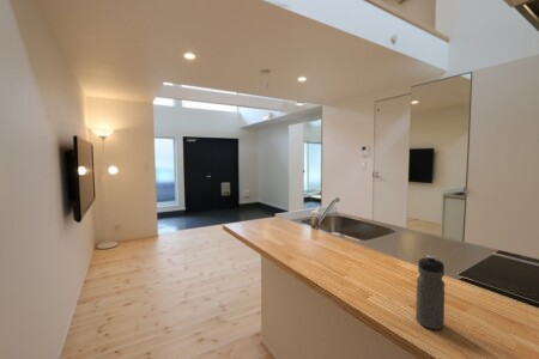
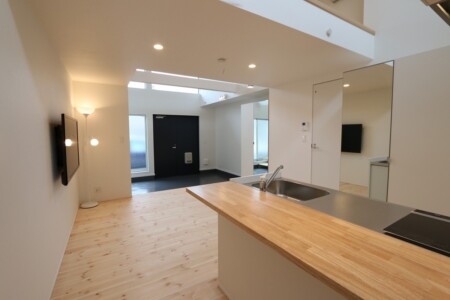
- water bottle (430, 288)
